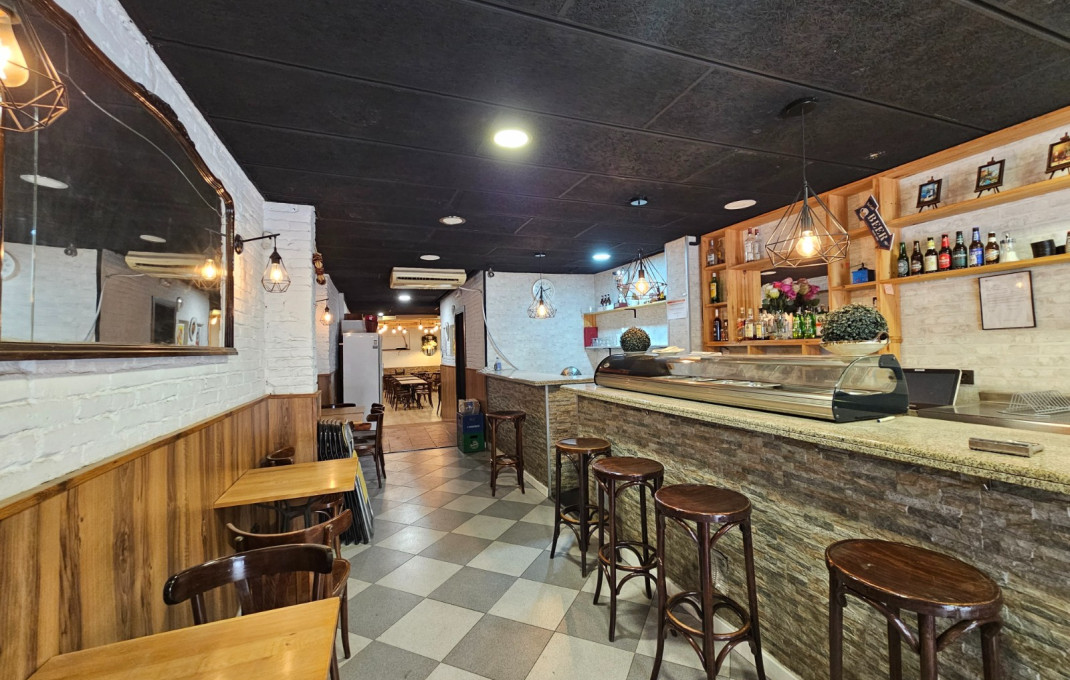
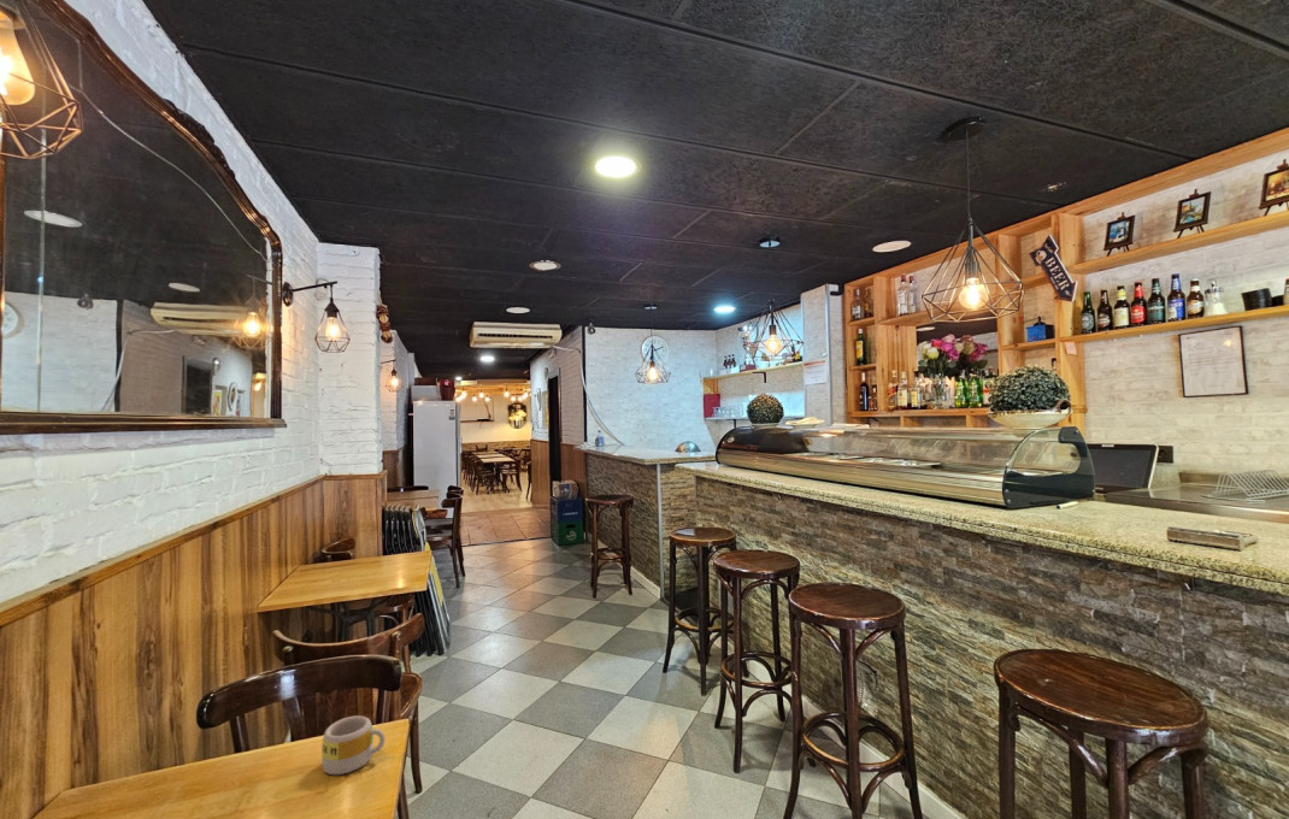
+ mug (354, 743)
